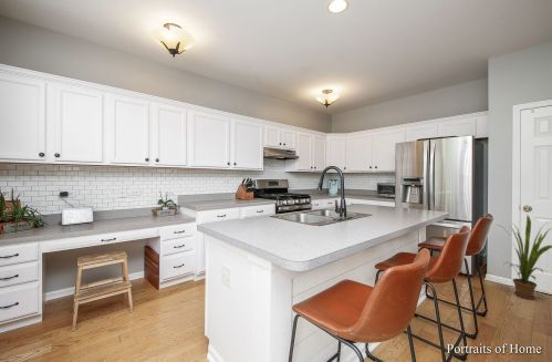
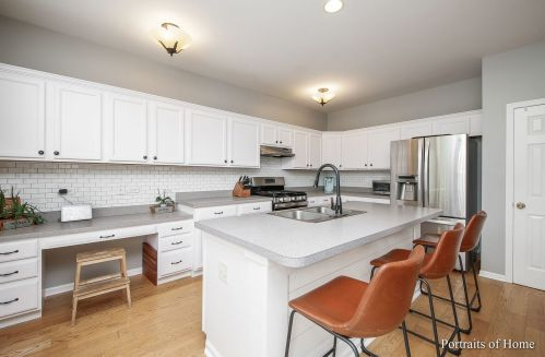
- house plant (522, 255)
